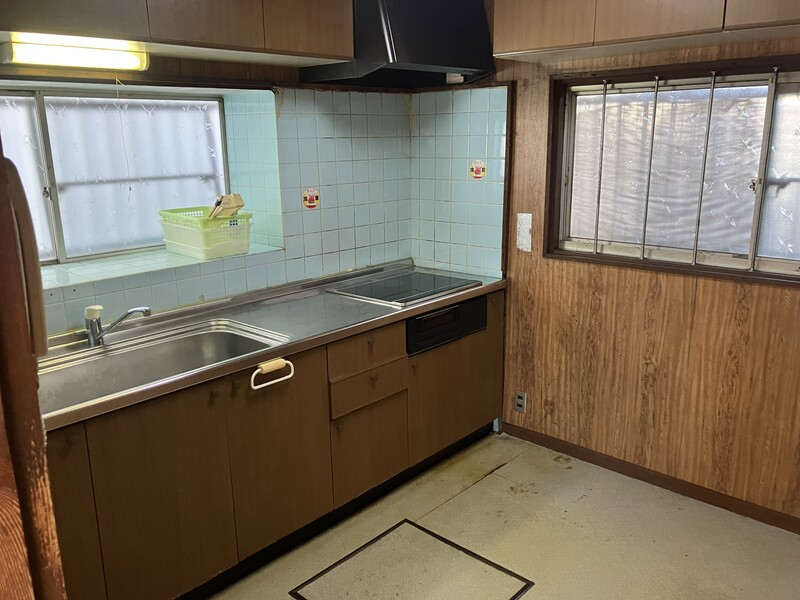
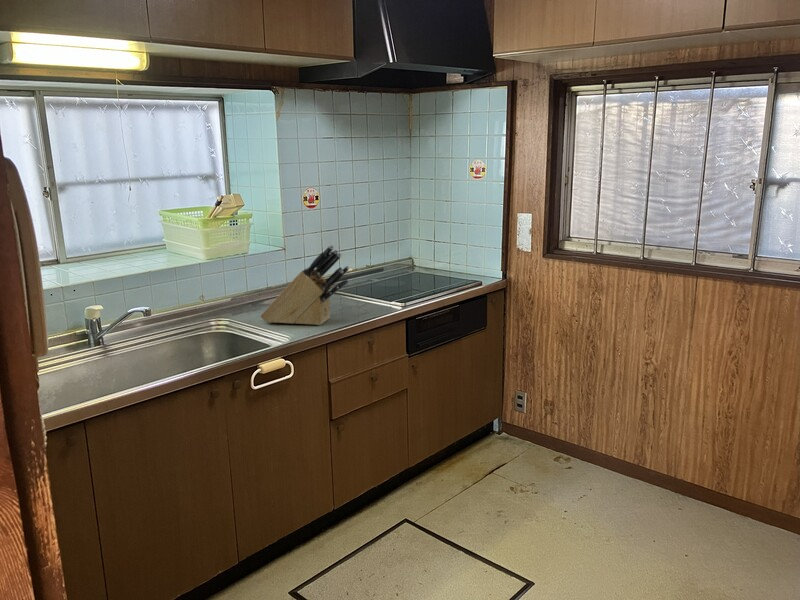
+ knife block (304, 284)
